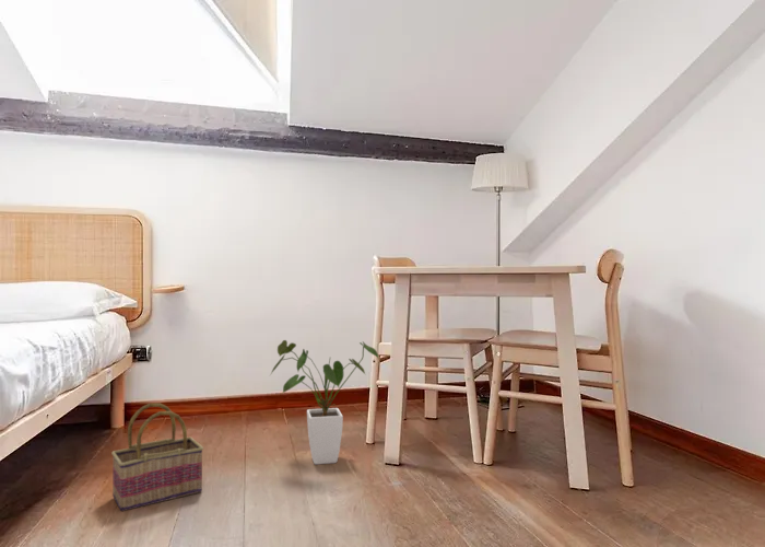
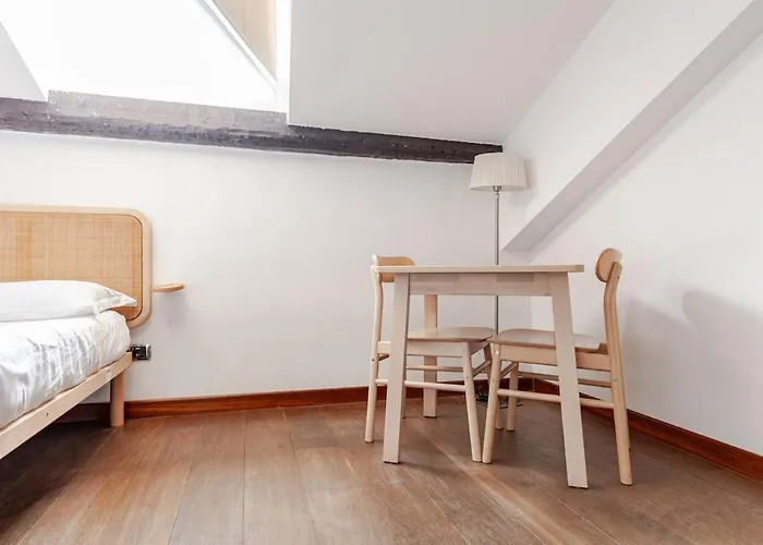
- house plant (321, 398)
- basket (157, 450)
